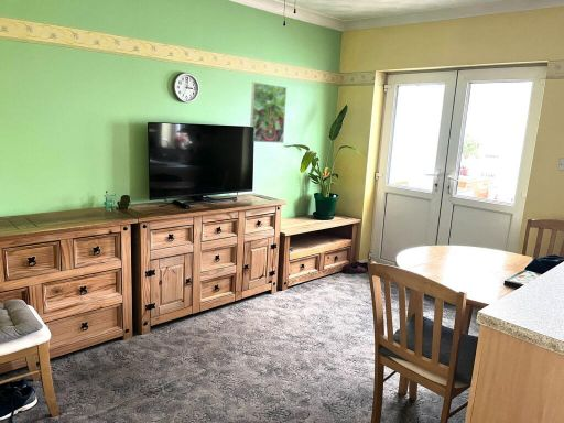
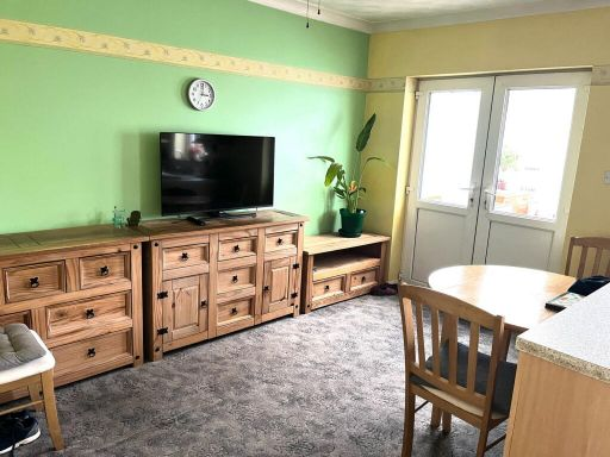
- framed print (268, 113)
